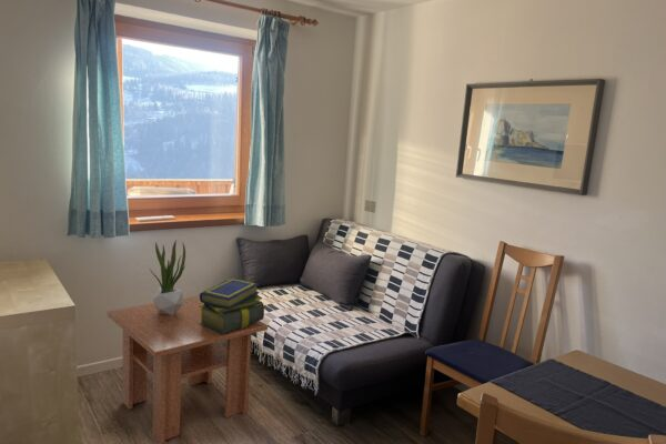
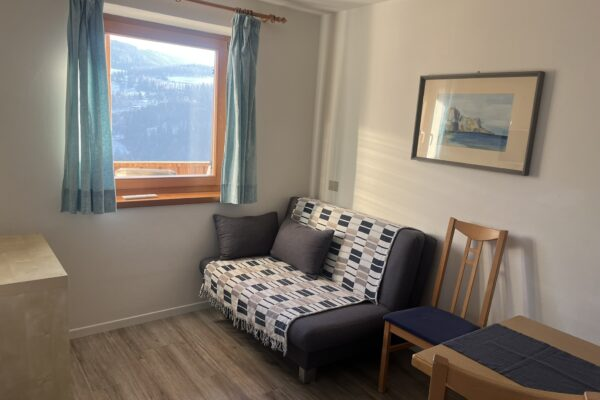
- stack of books (231, 304)
- potted plant (170, 276)
- coffee table (185, 363)
